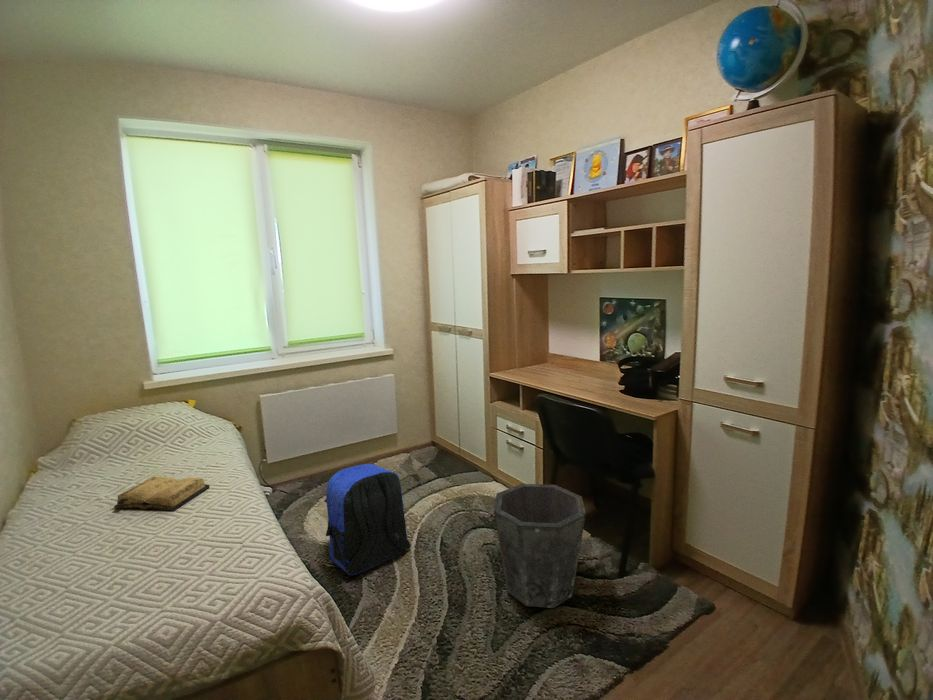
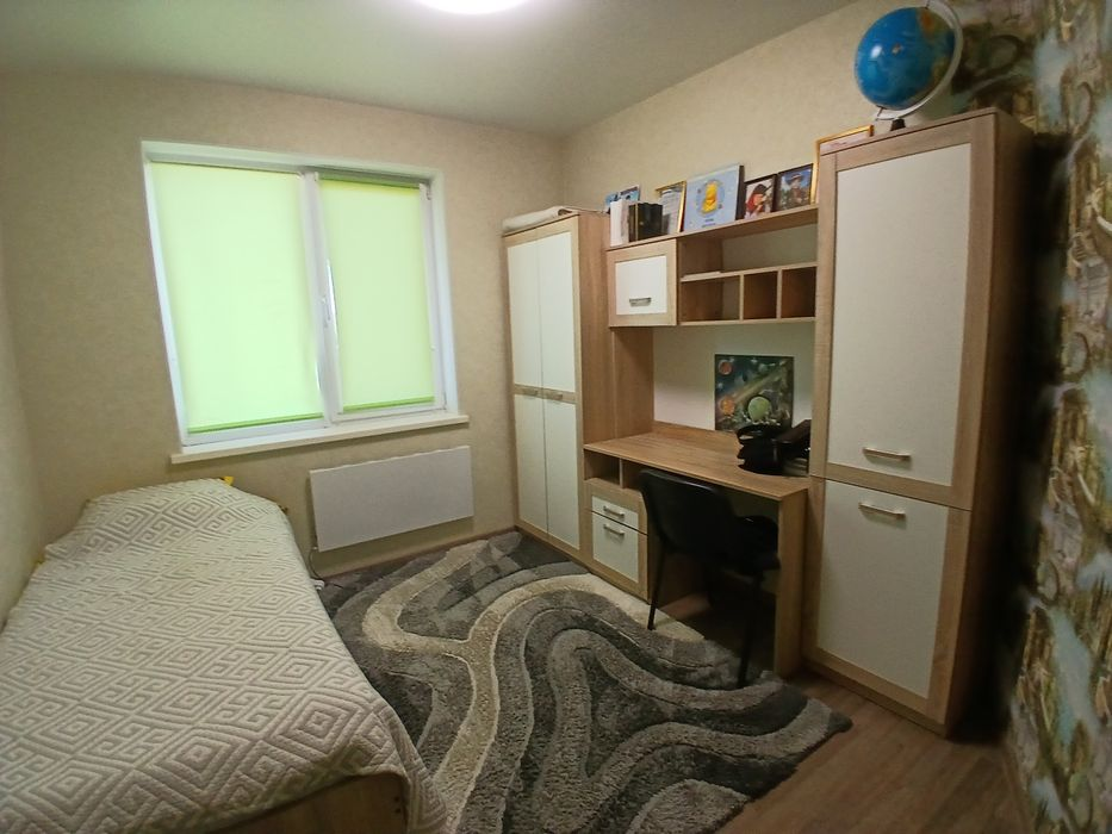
- backpack (359, 510)
- waste bin (539, 544)
- diary (161, 492)
